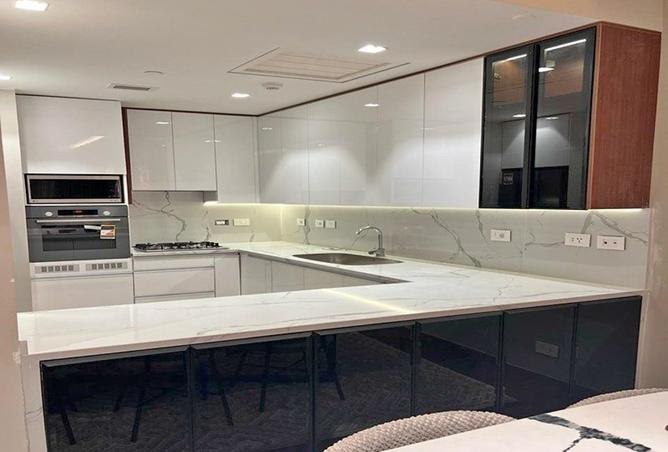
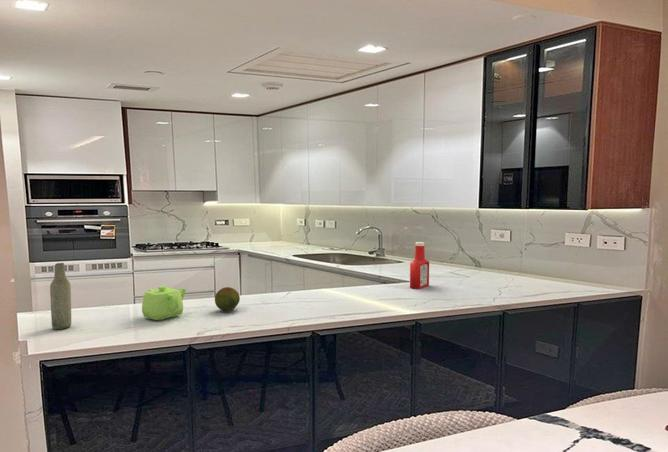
+ fruit (228, 299)
+ teapot (166, 300)
+ bottle (60, 295)
+ soap bottle (419, 264)
